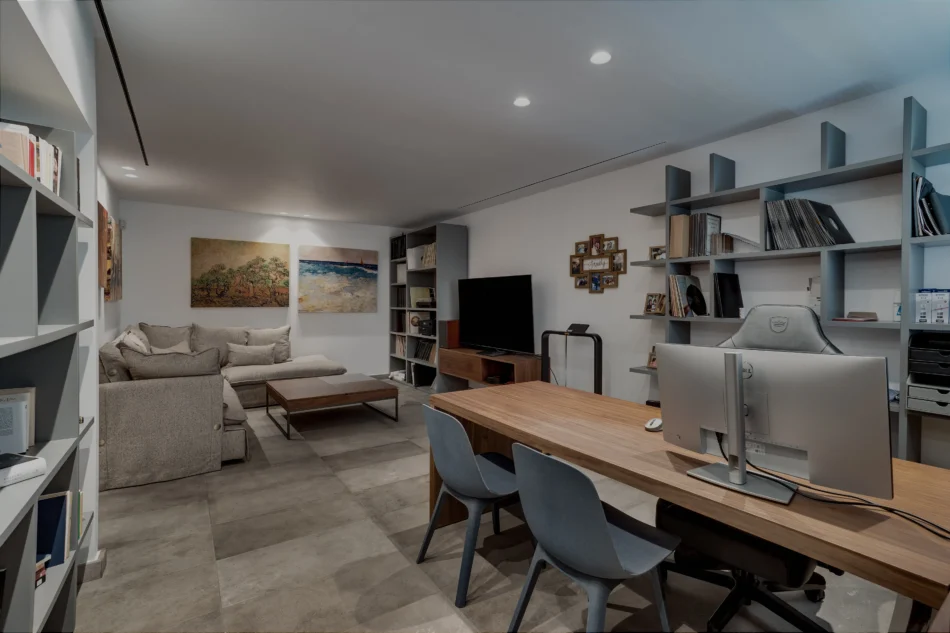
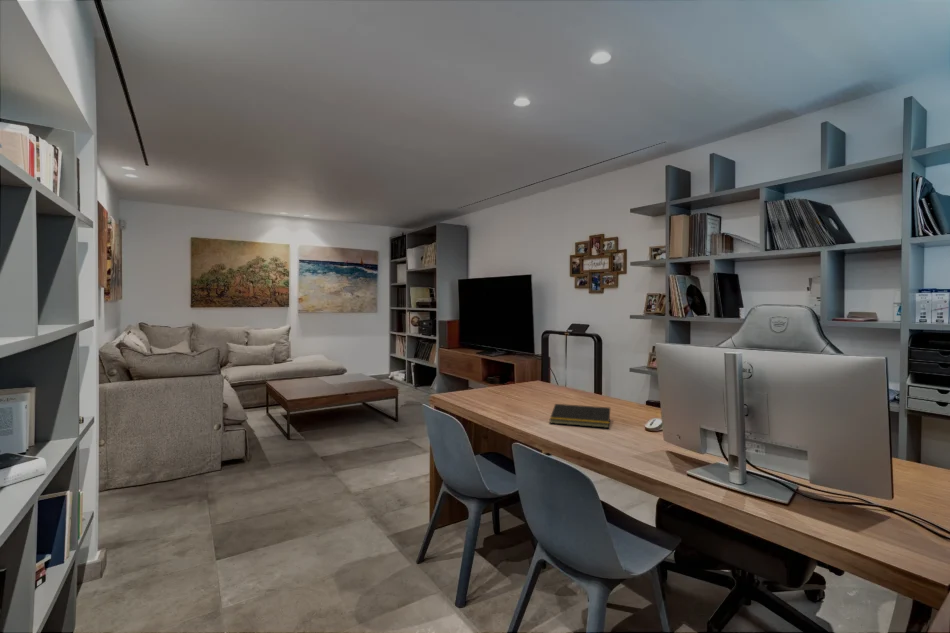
+ notepad (580, 415)
